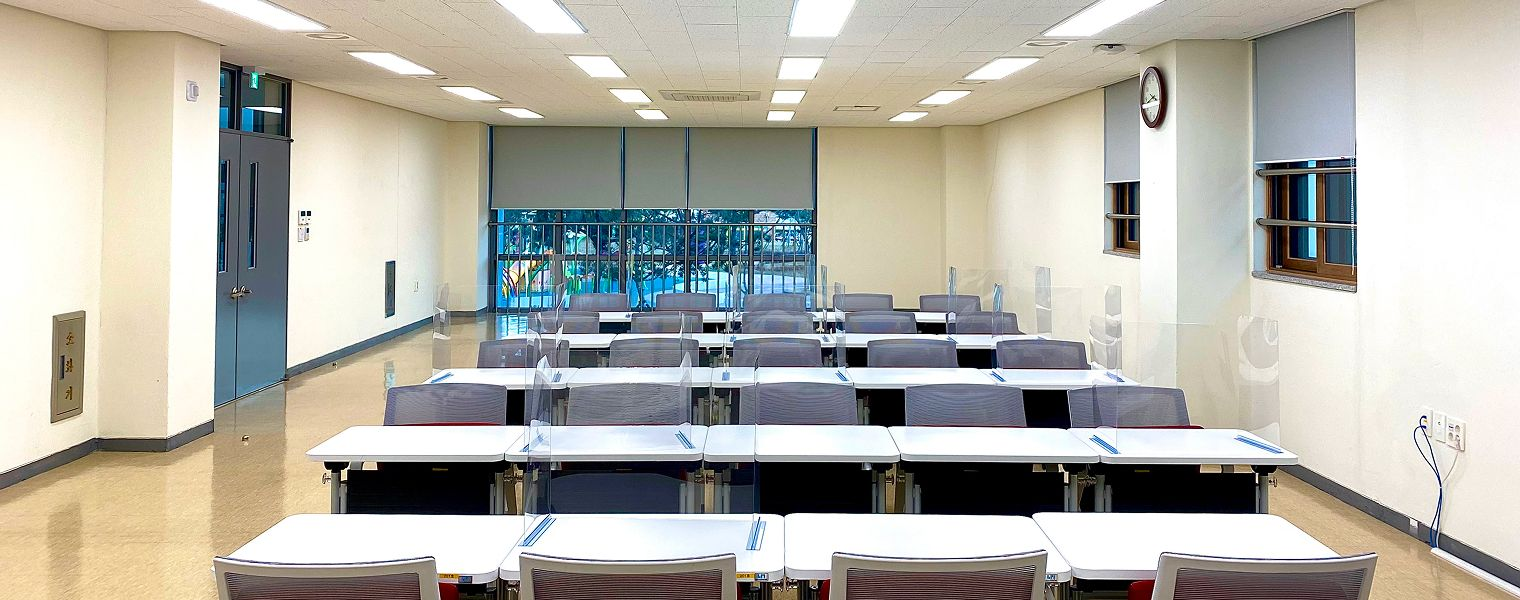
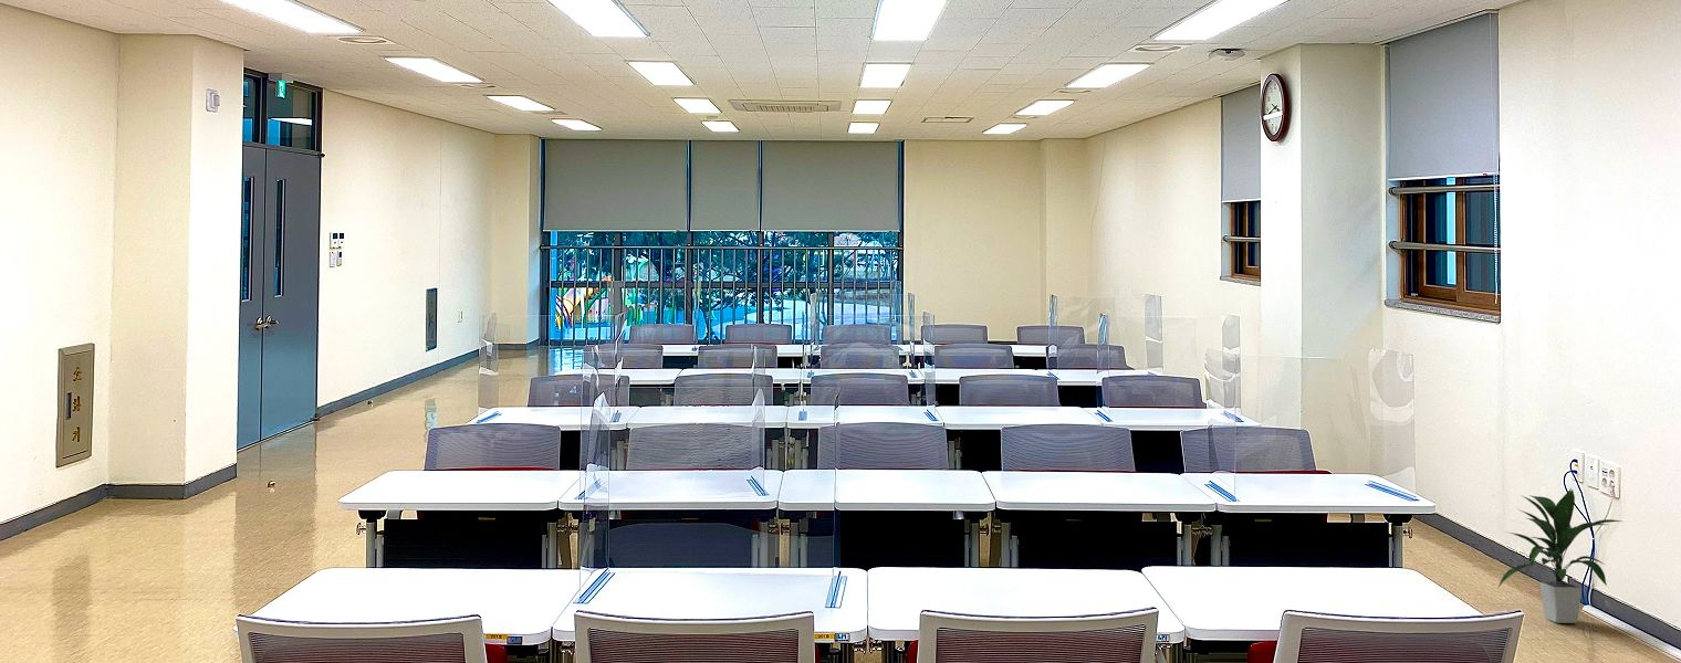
+ indoor plant (1554, 552)
